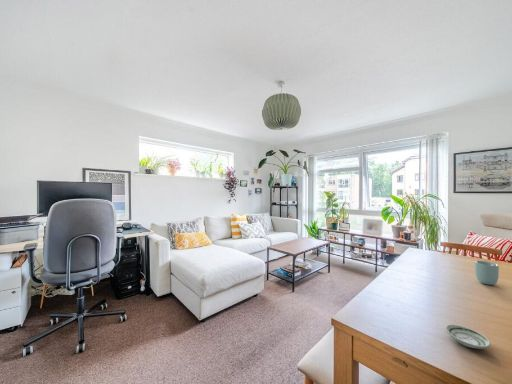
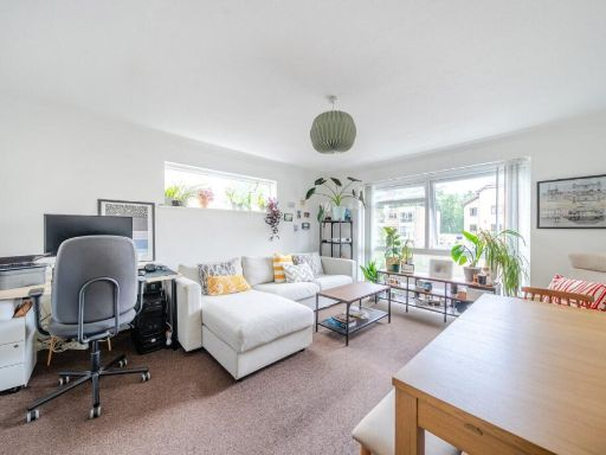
- cup (486, 273)
- saucer (466, 338)
